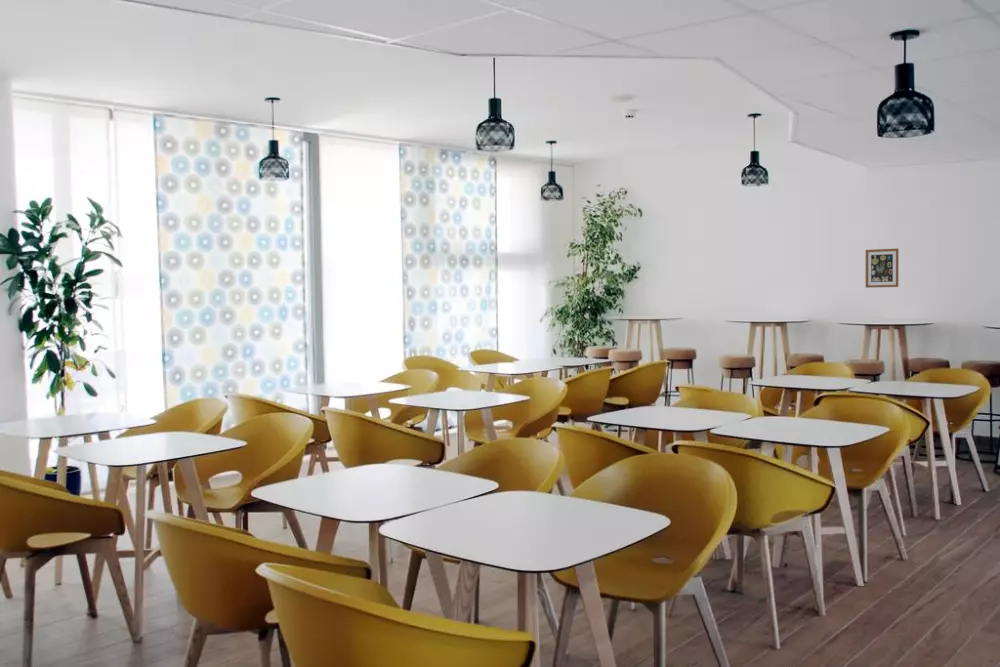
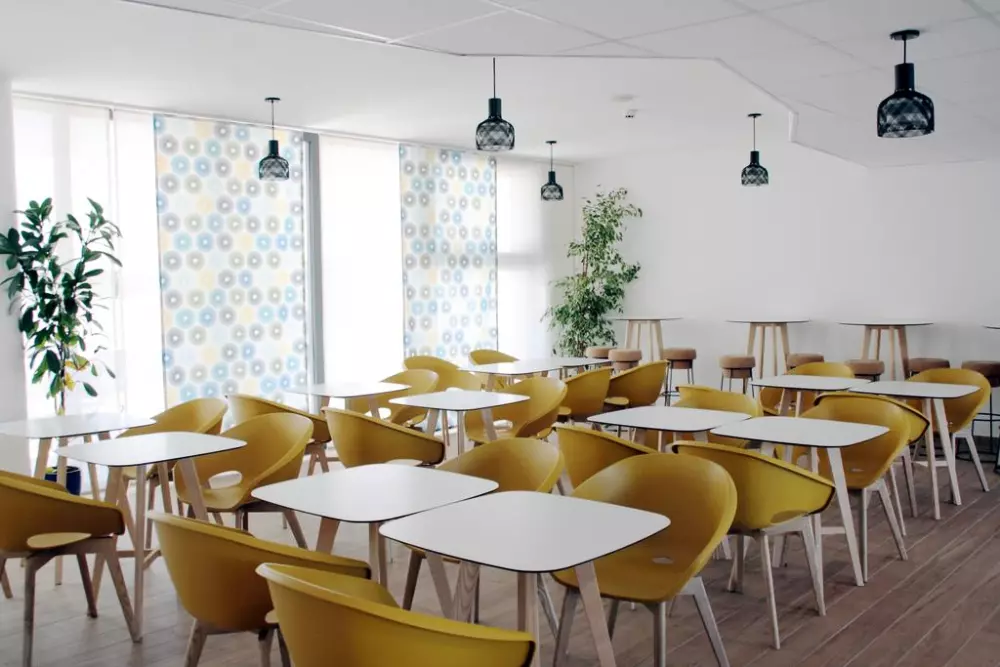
- wall art (881, 268)
